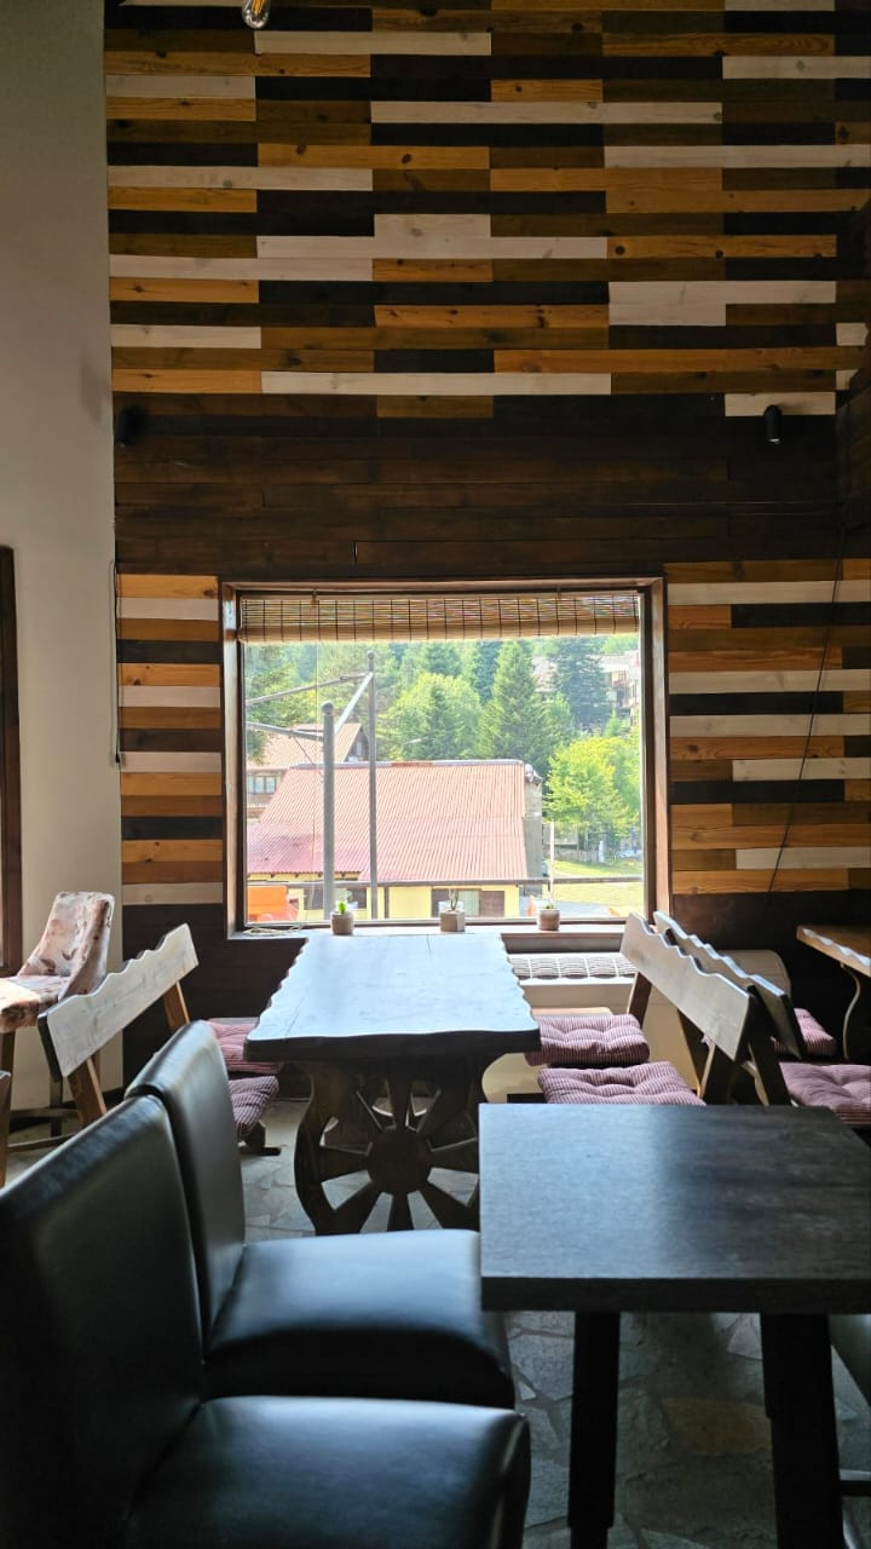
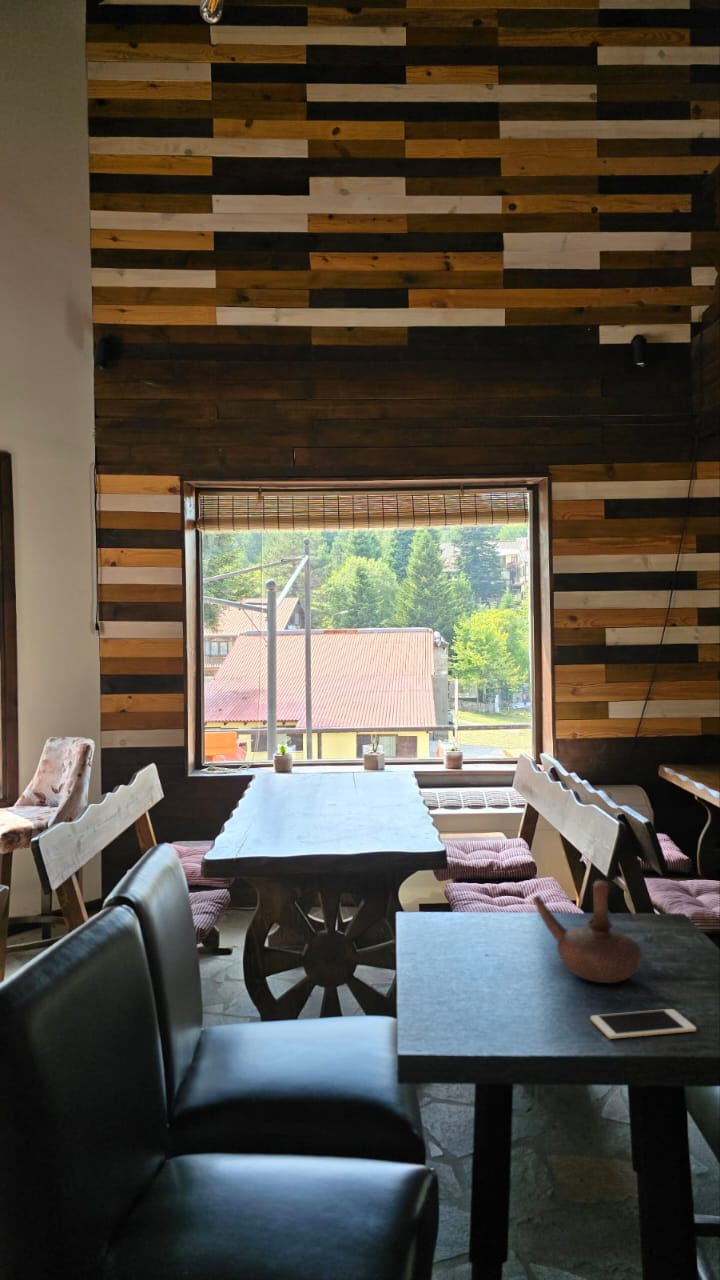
+ teapot (584, 927)
+ cell phone (642, 1023)
